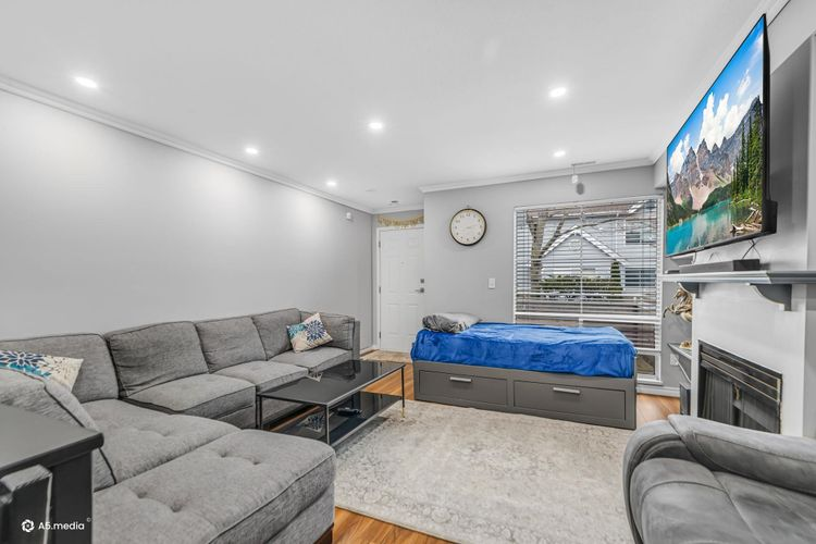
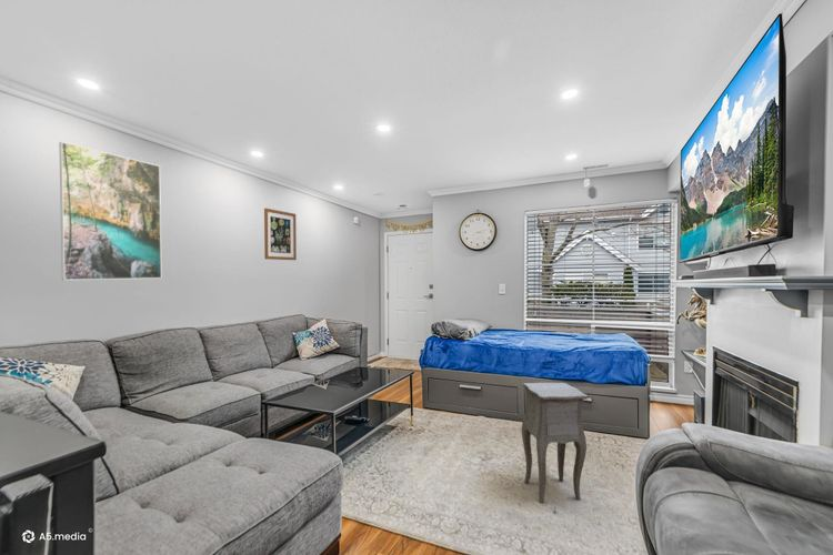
+ wall art (281, 235)
+ side table (552, 438)
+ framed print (116, 216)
